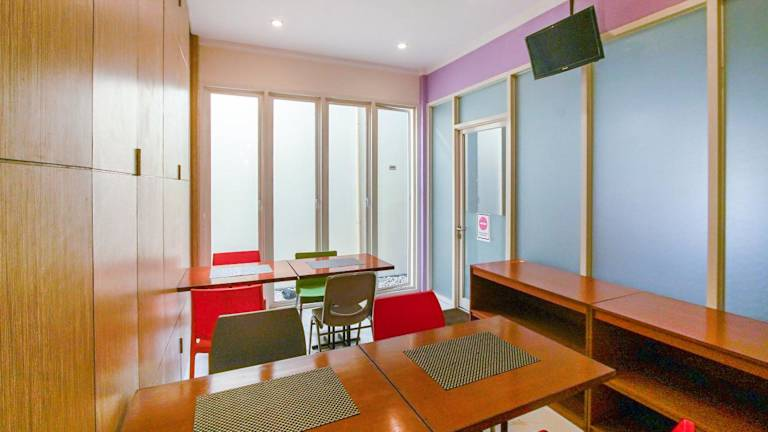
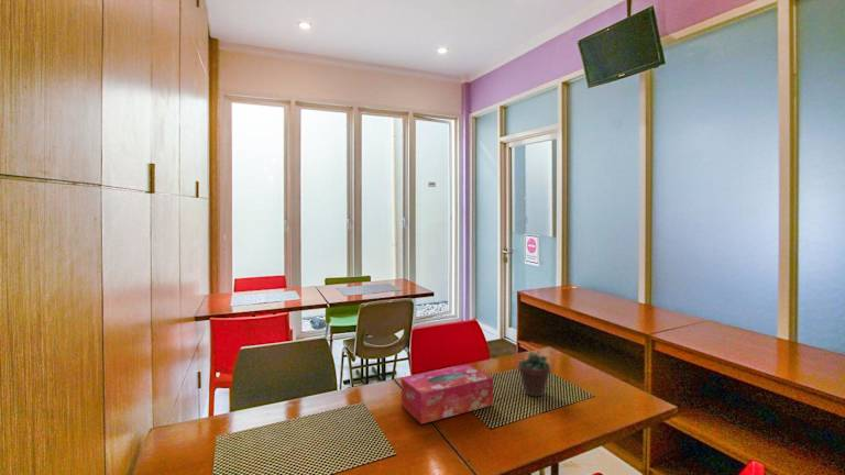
+ succulent plant (534, 366)
+ tissue box (447, 390)
